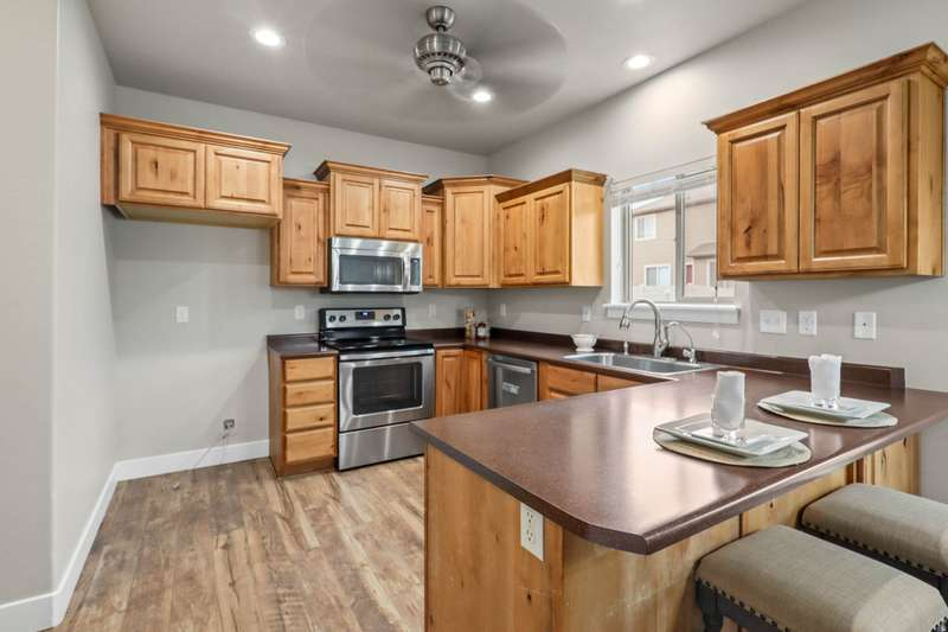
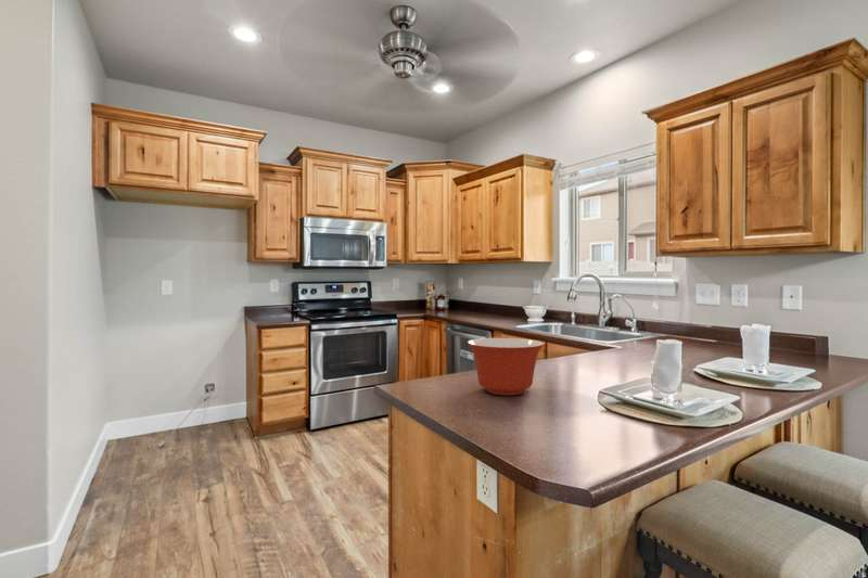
+ mixing bowl (505, 365)
